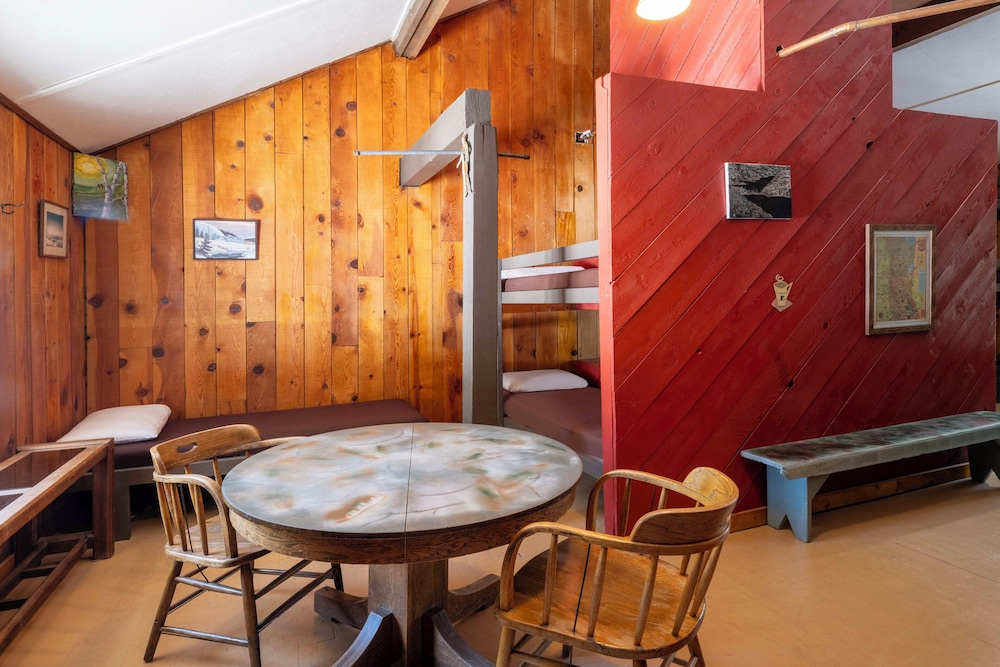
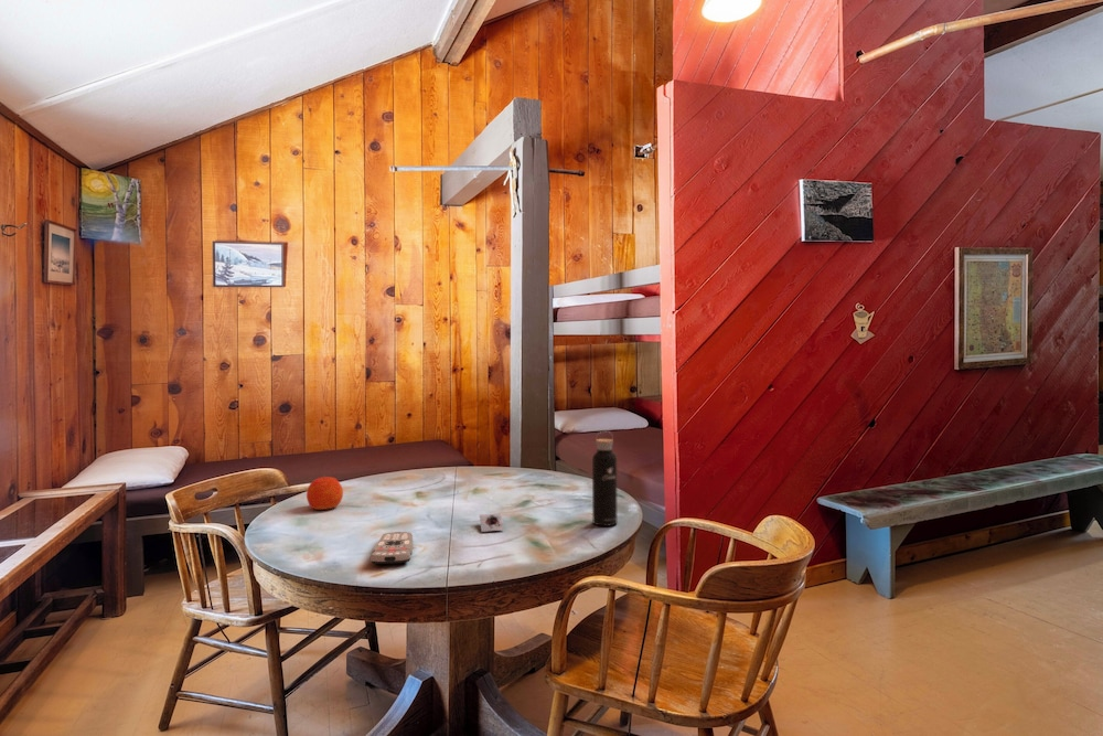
+ apple (324, 490)
+ remote control (394, 546)
+ fabric patch (491, 522)
+ water bottle (604, 477)
